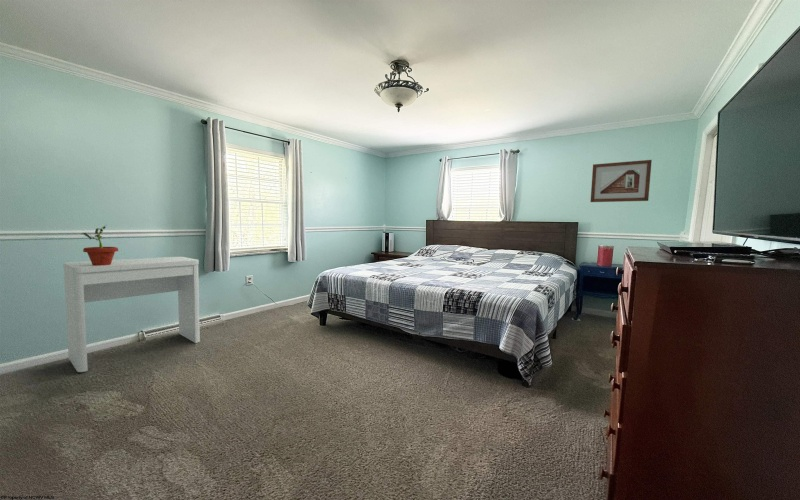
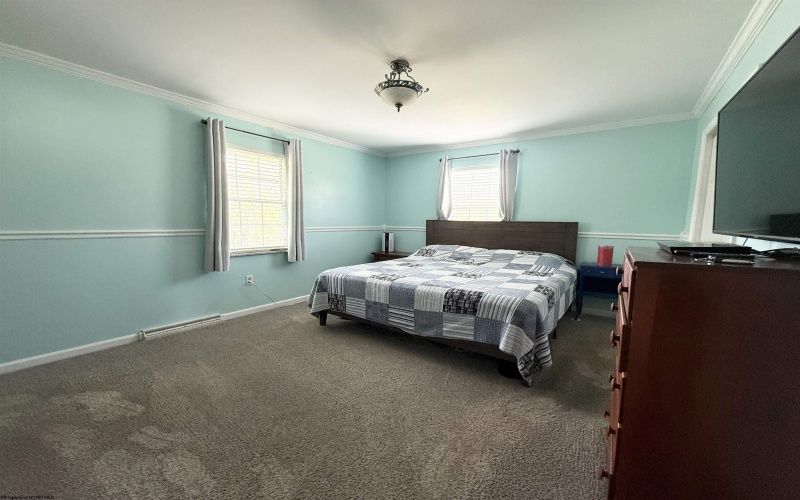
- picture frame (619, 182)
- potted plant (100, 244)
- desk (137, 295)
